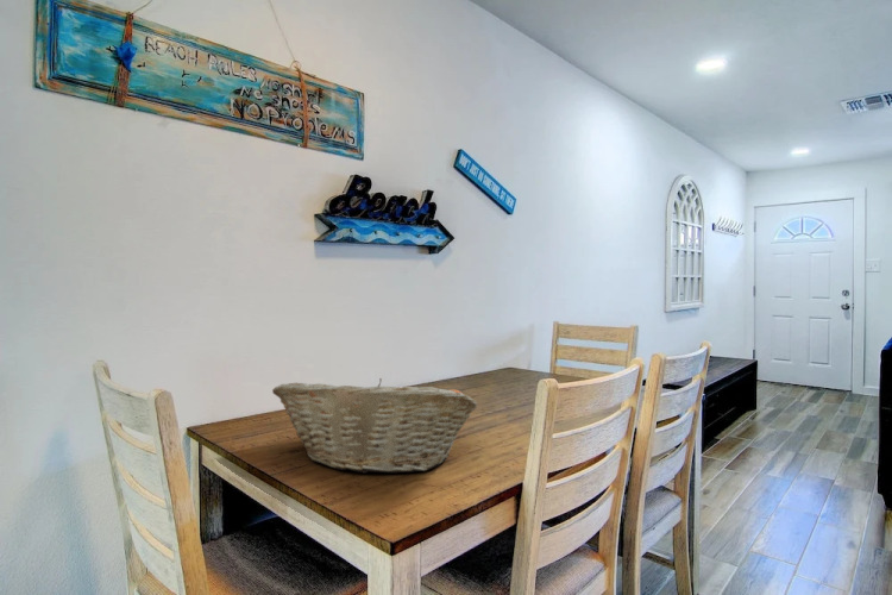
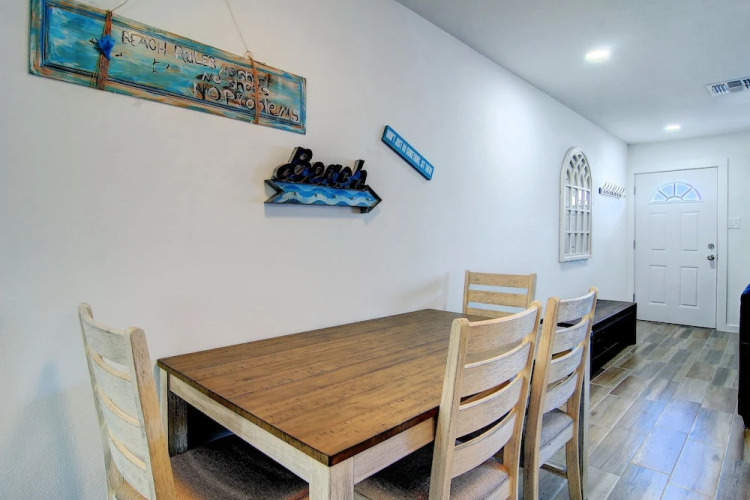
- fruit basket (375, 414)
